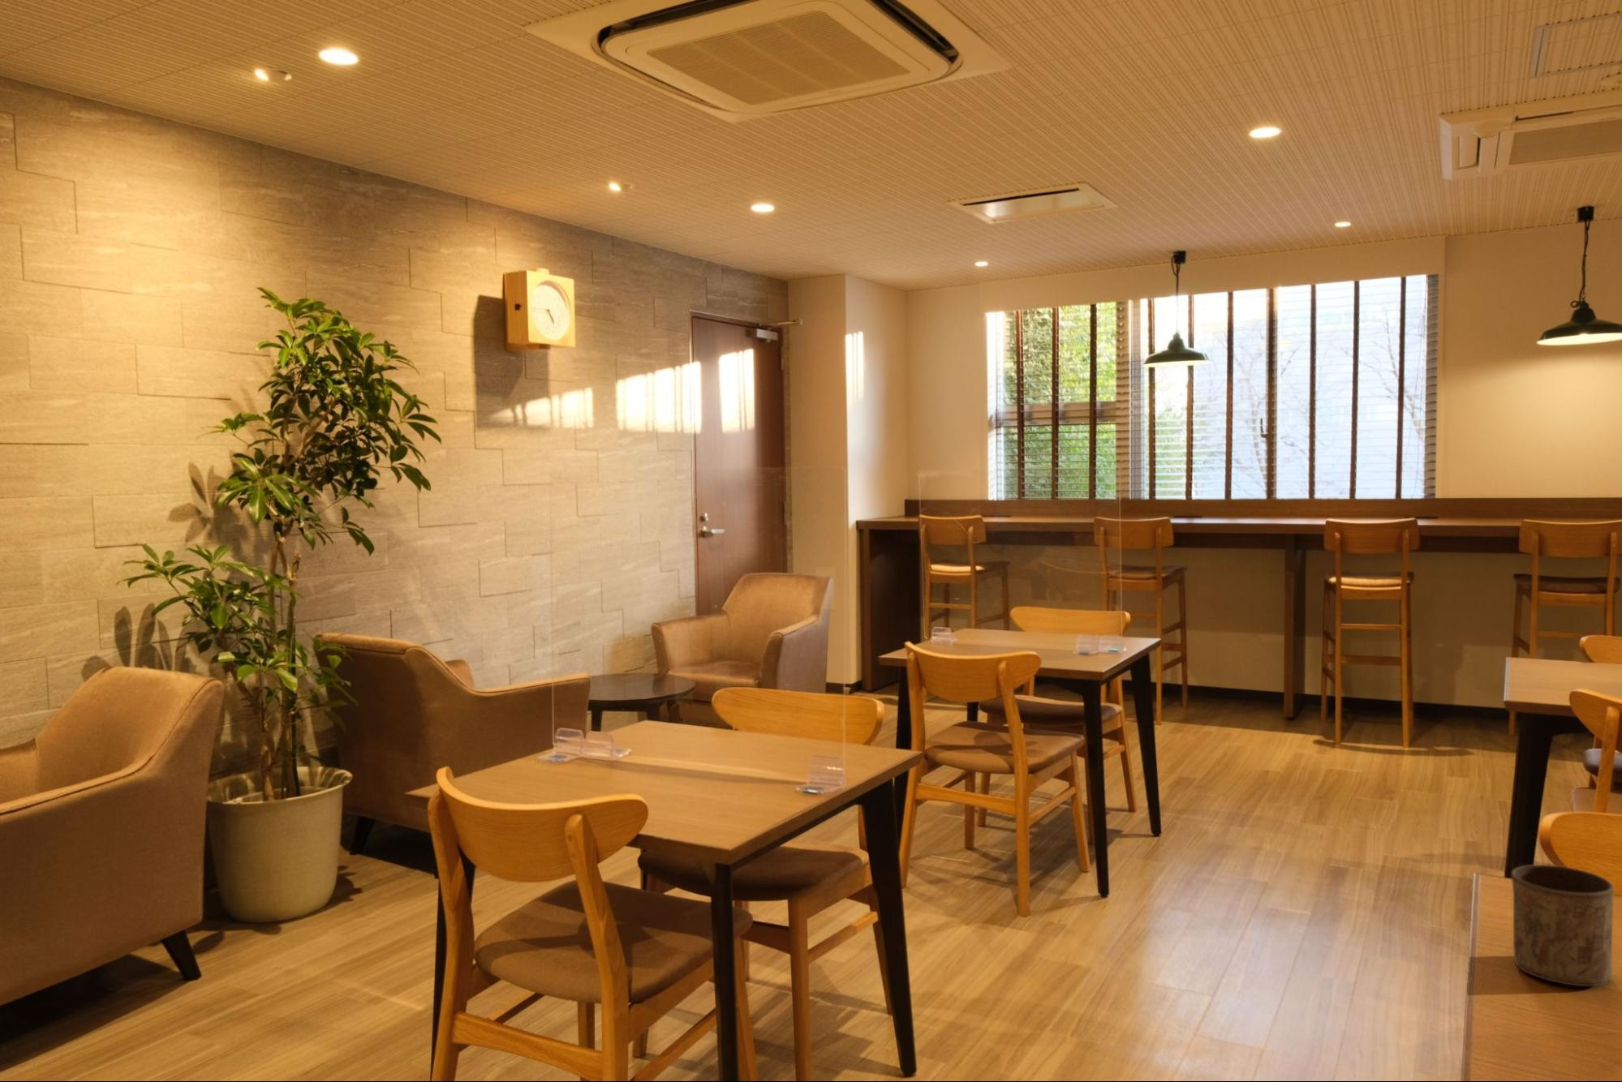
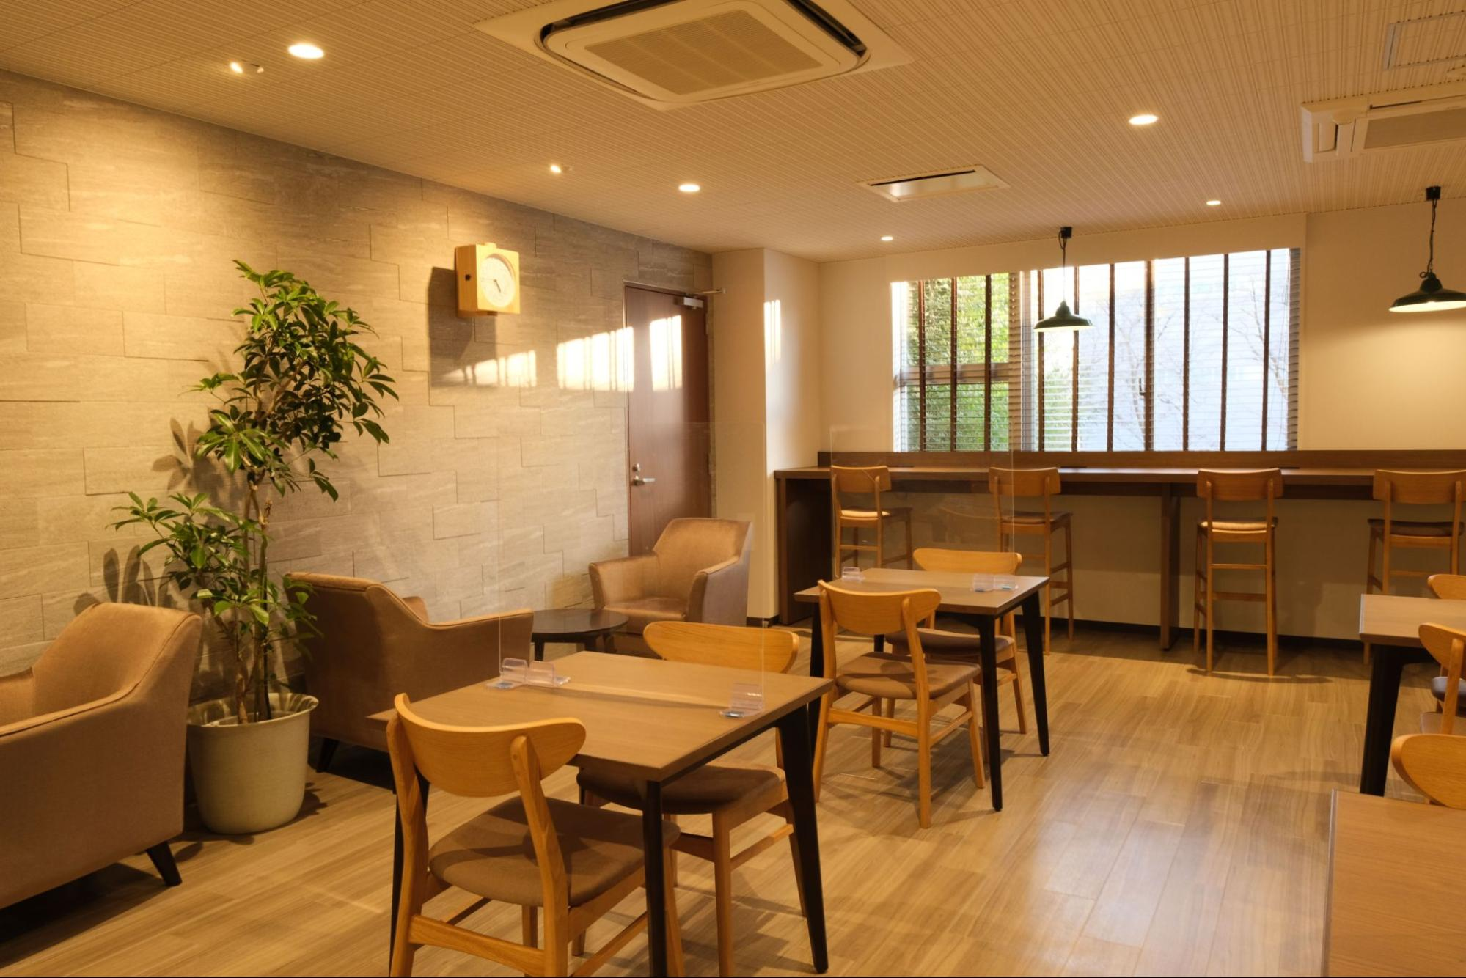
- cup (1560, 925)
